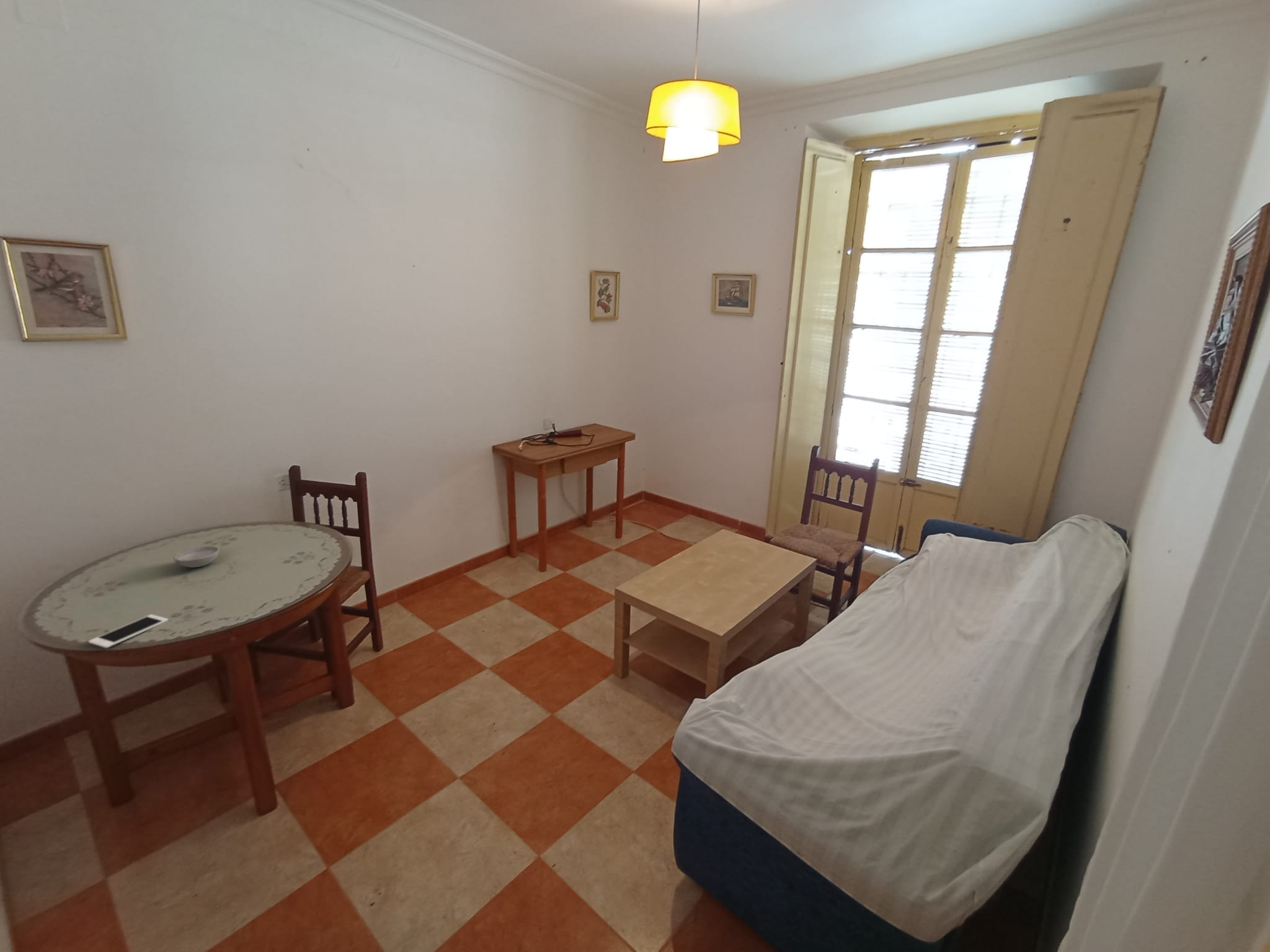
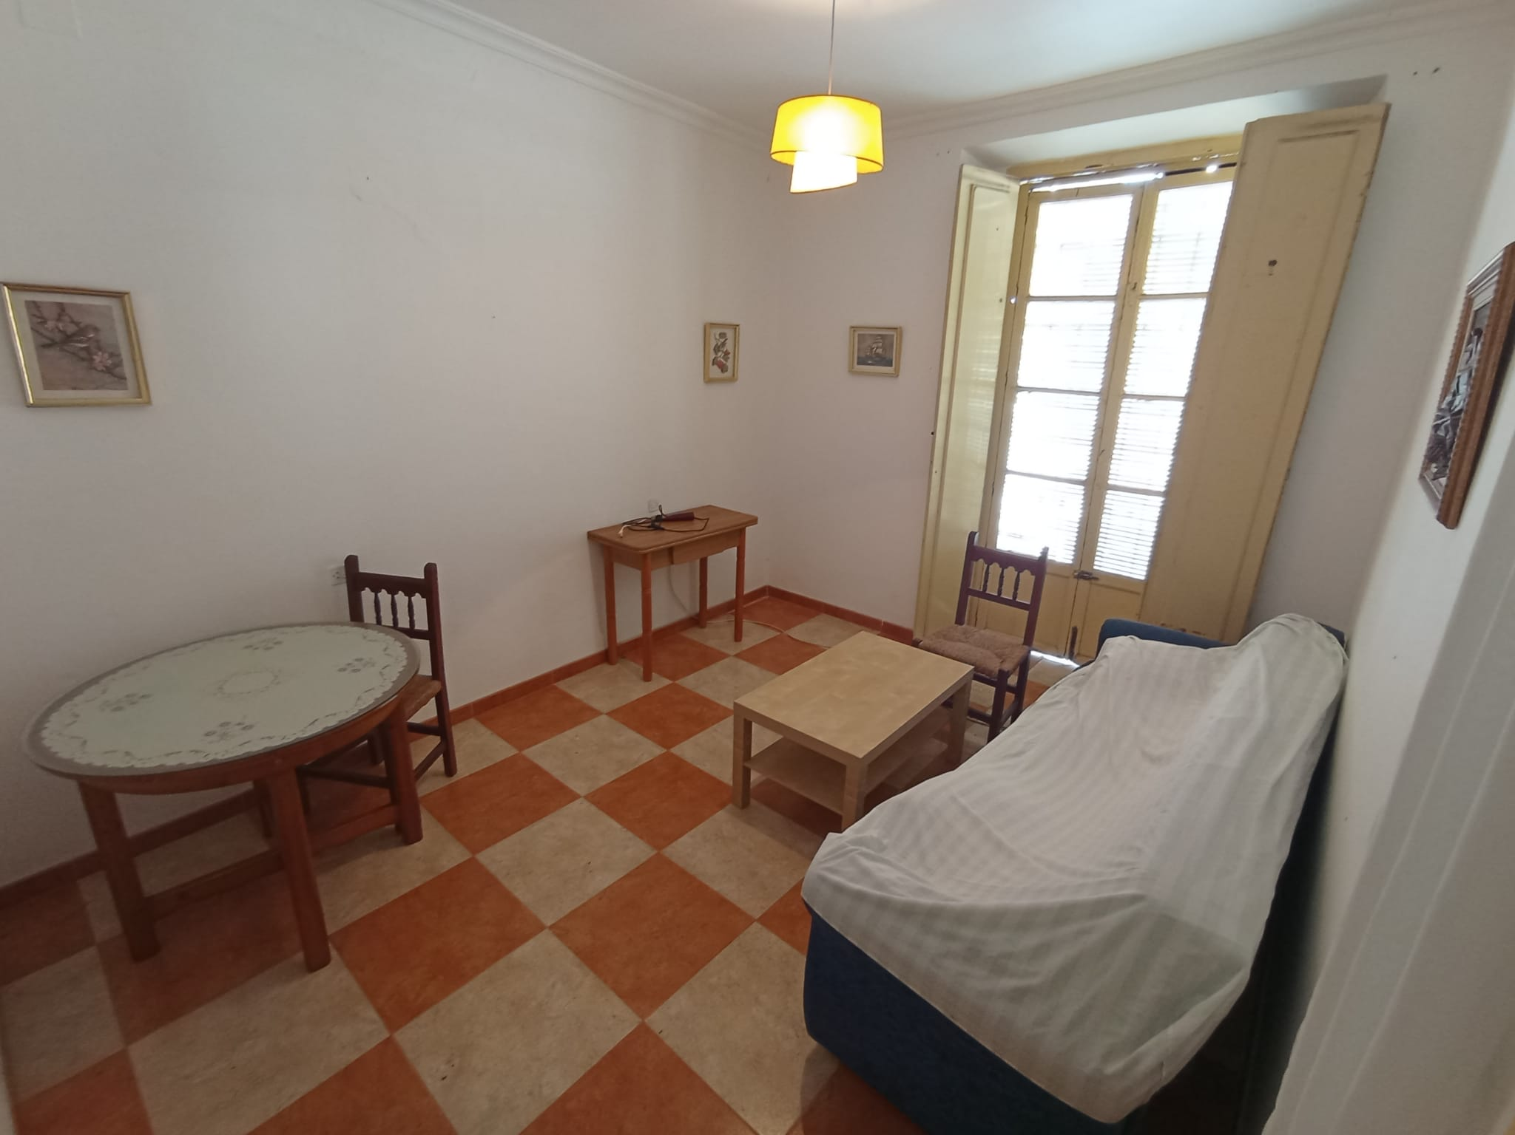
- bowl (197, 558)
- cell phone (130, 630)
